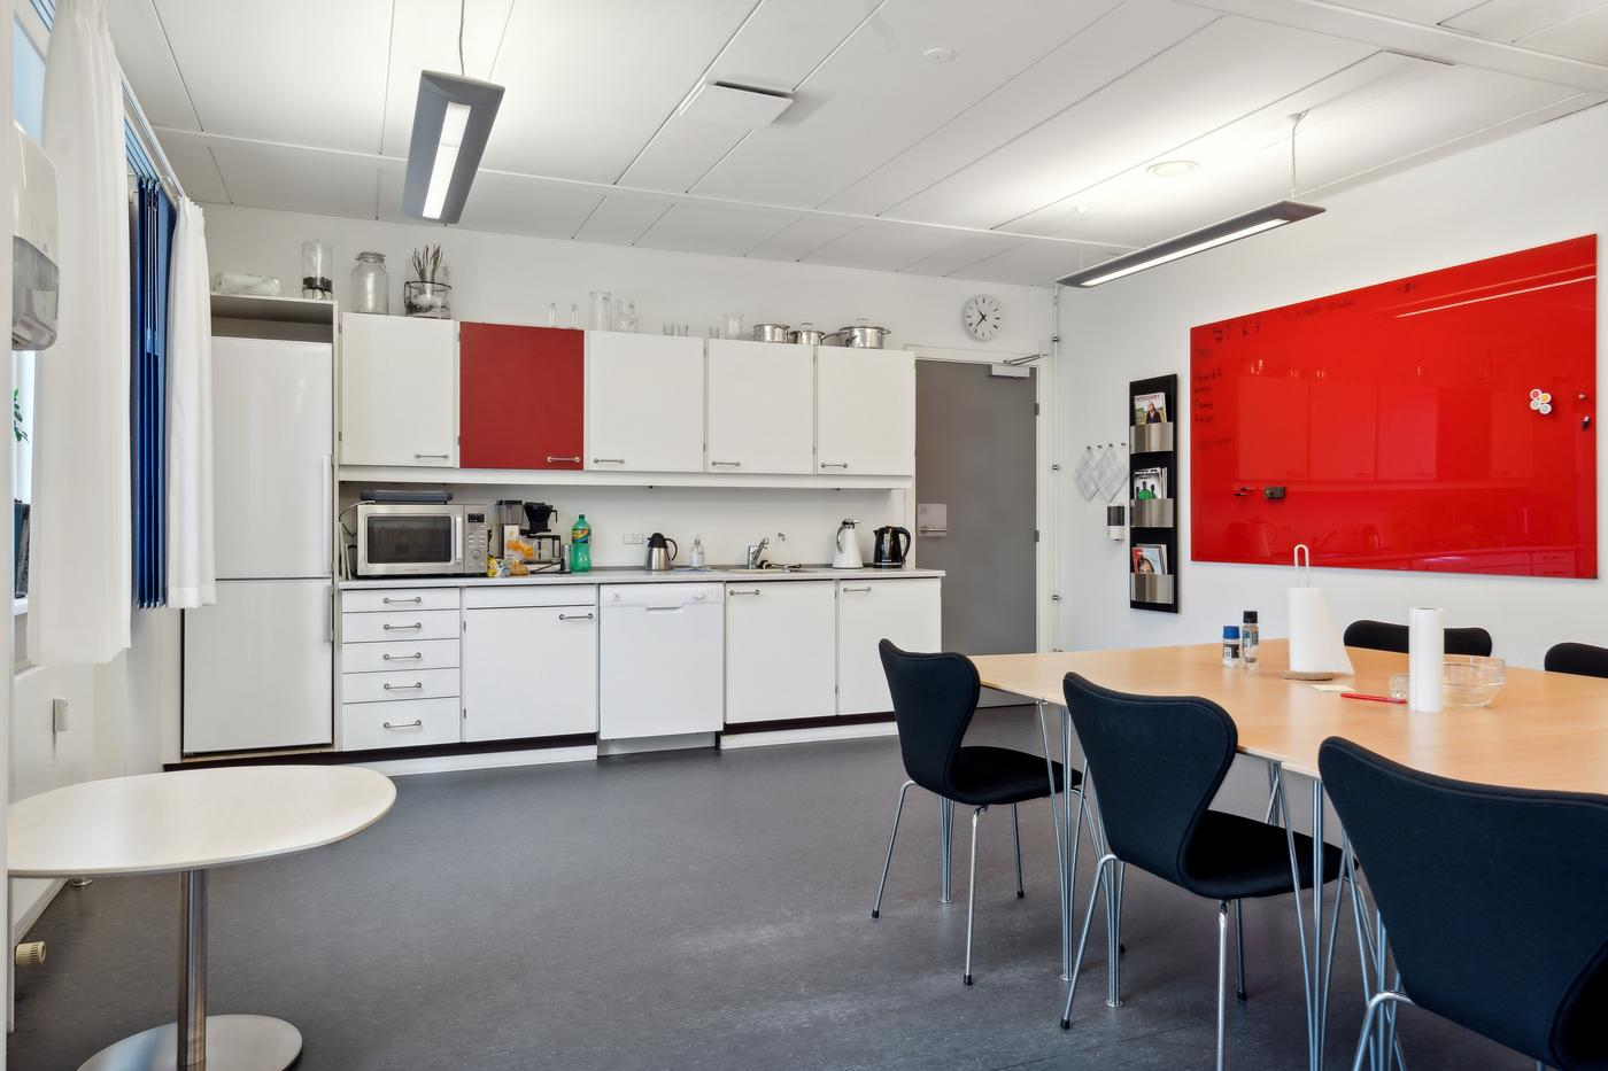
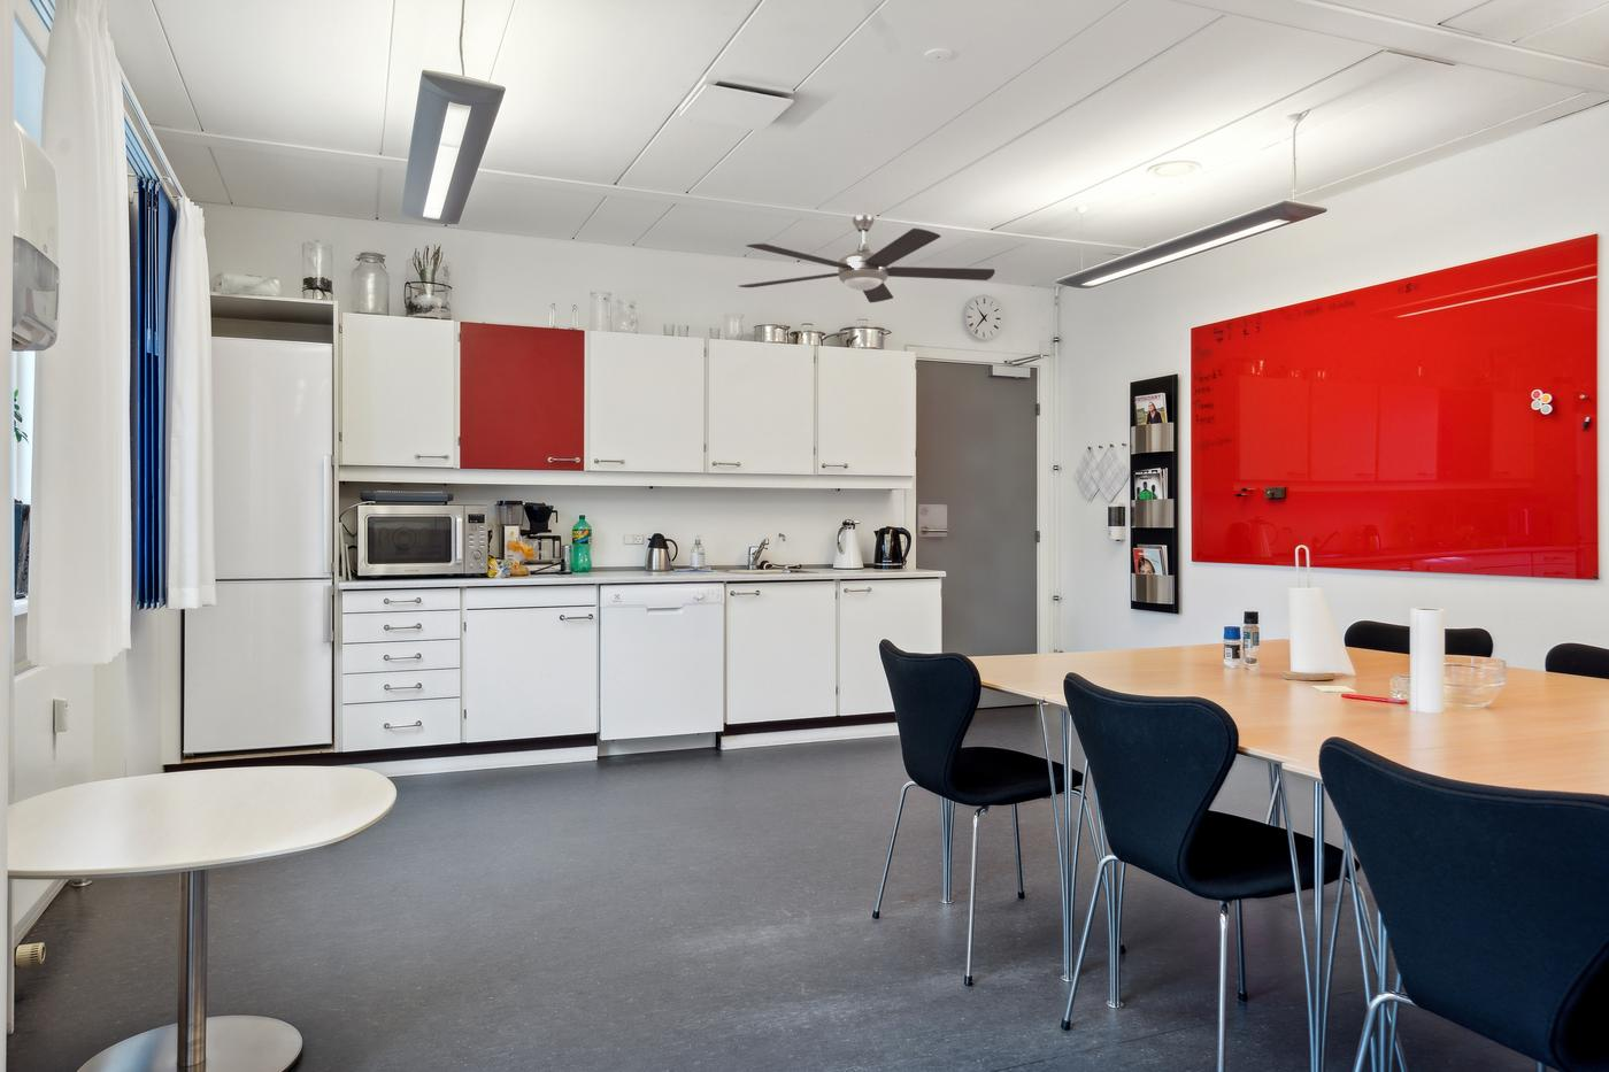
+ electric fan (863, 254)
